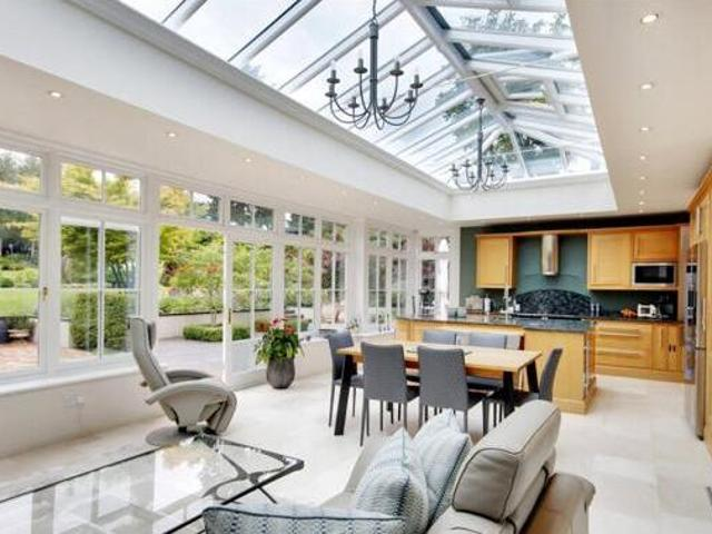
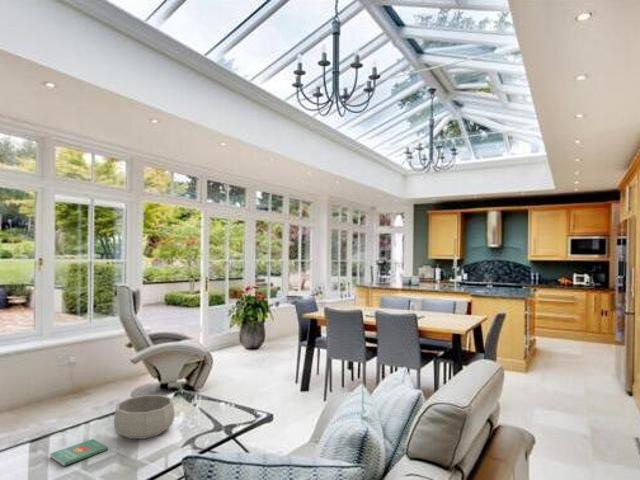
+ book (79, 451)
+ decorative bowl (144, 417)
